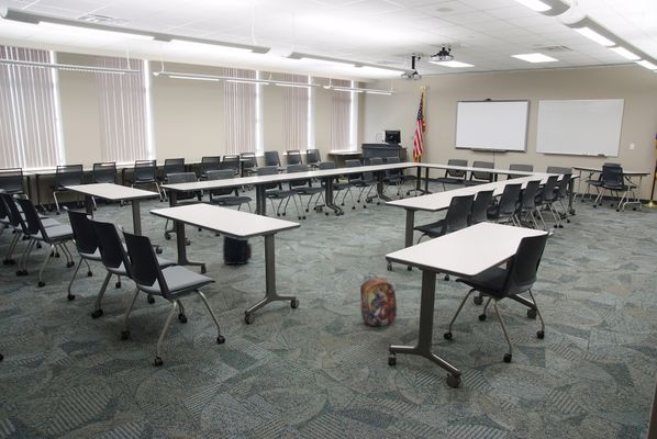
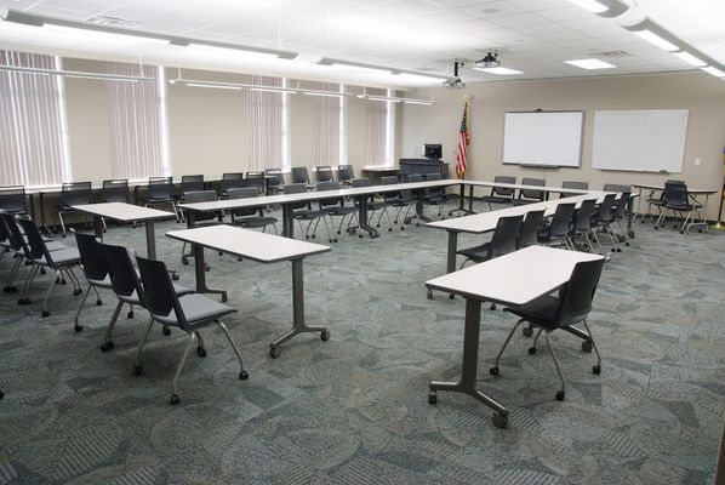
- satchel (237, 245)
- backpack (378, 299)
